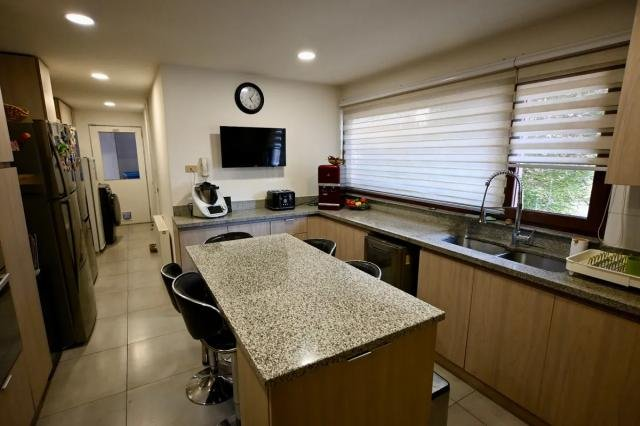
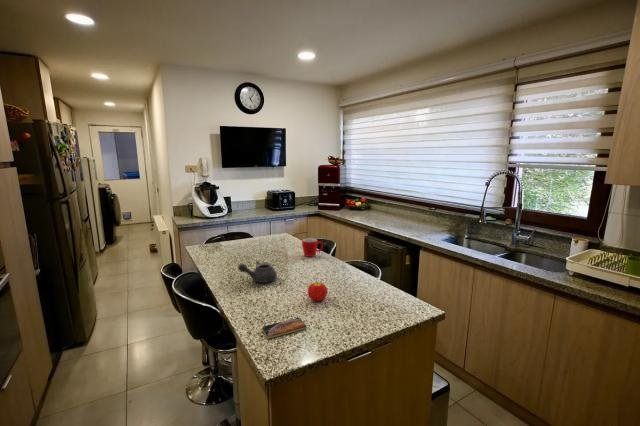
+ smartphone (284, 327)
+ teapot (257, 270)
+ fruit (317, 290)
+ mug (312, 247)
